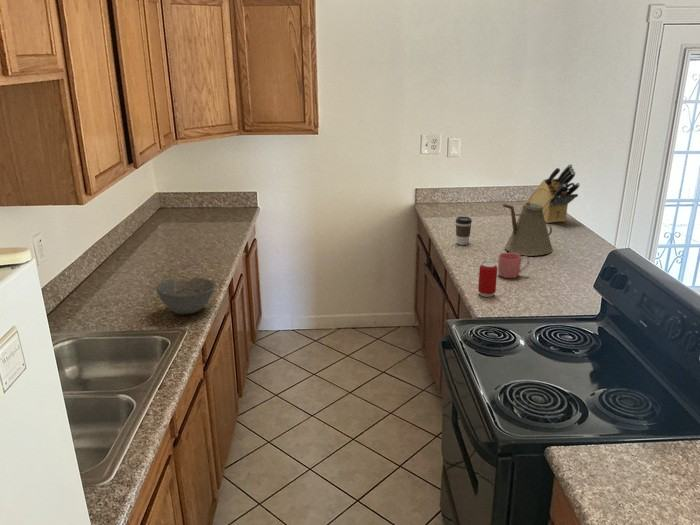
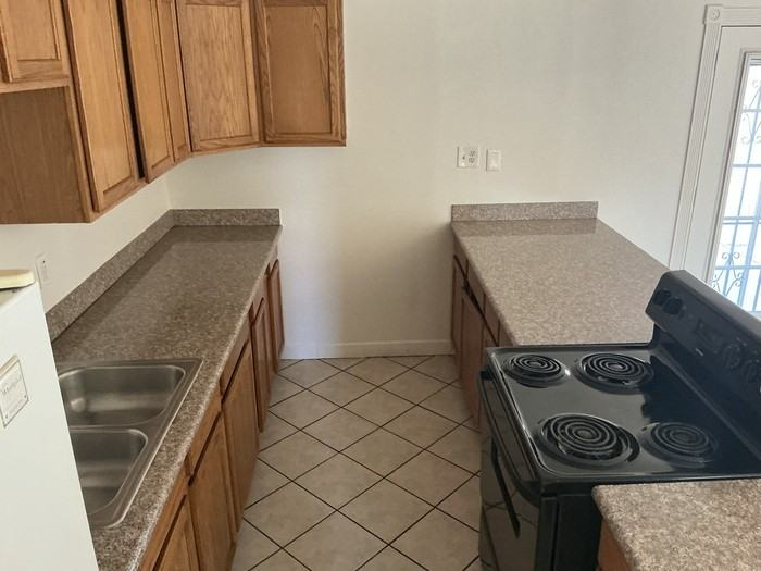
- beverage can (487, 279)
- kettle (529, 220)
- mug (513, 265)
- knife block (550, 190)
- coffee cup (463, 230)
- bowl (187, 297)
